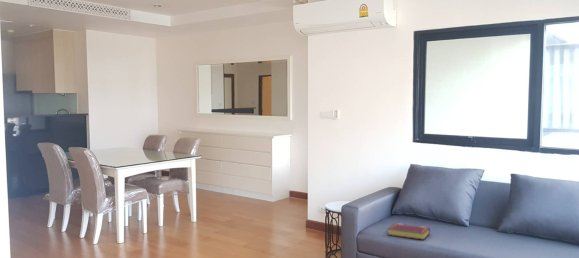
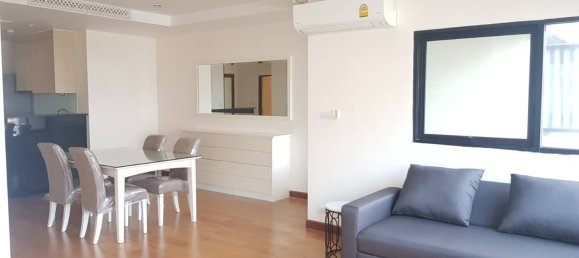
- book (408, 230)
